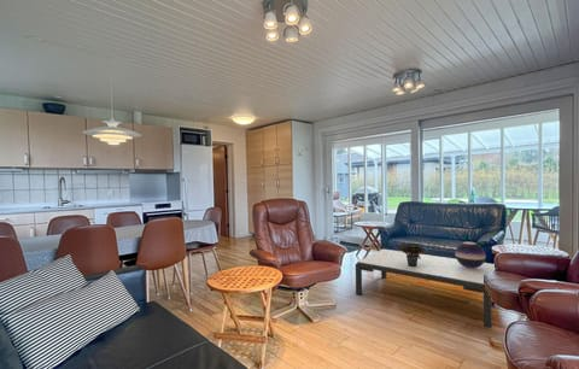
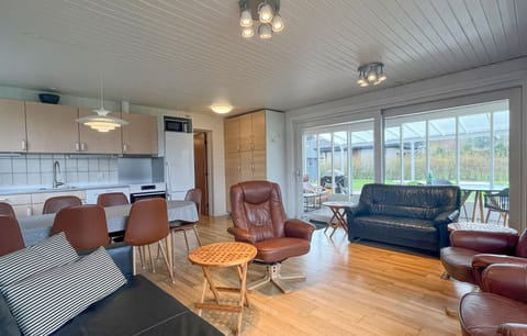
- coffee table (425, 279)
- decorative sphere (469, 254)
- potted plant (411, 253)
